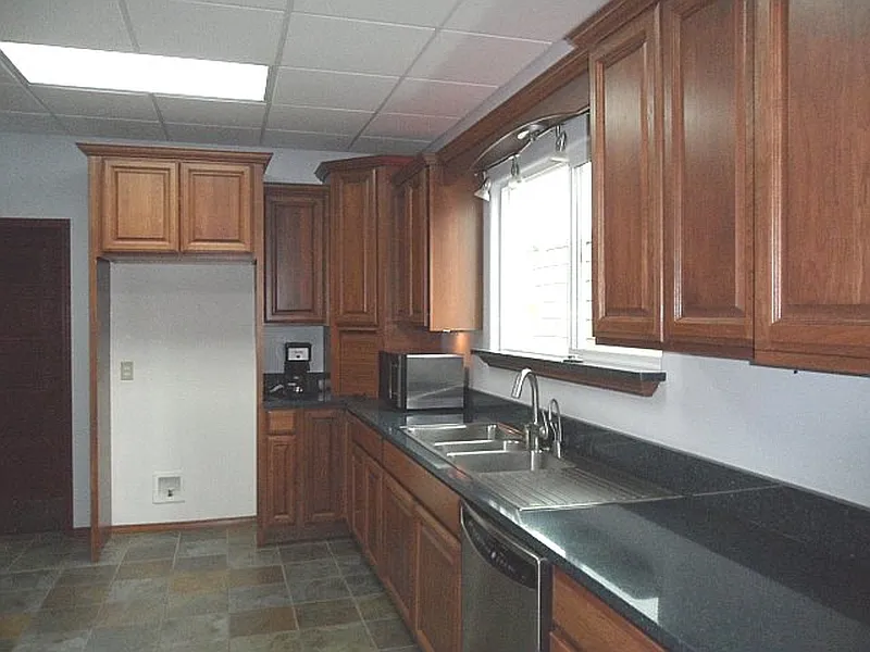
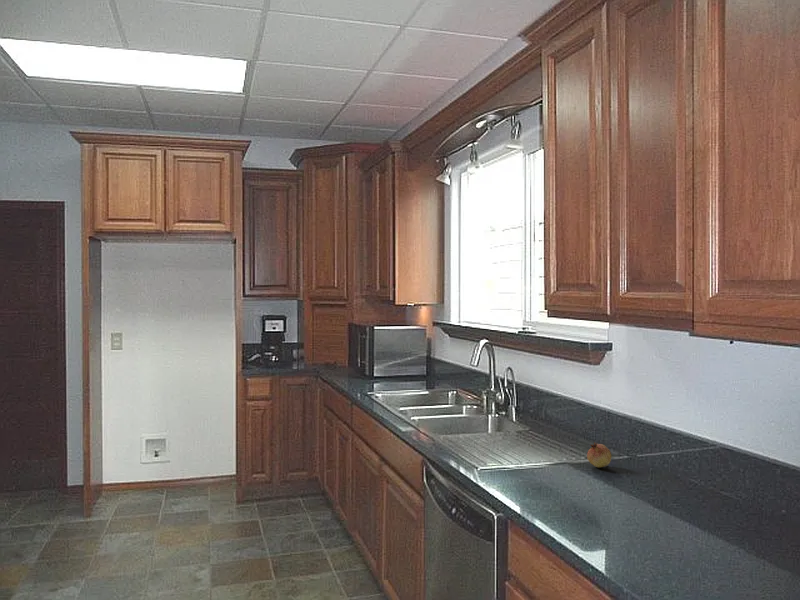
+ fruit (599, 454)
